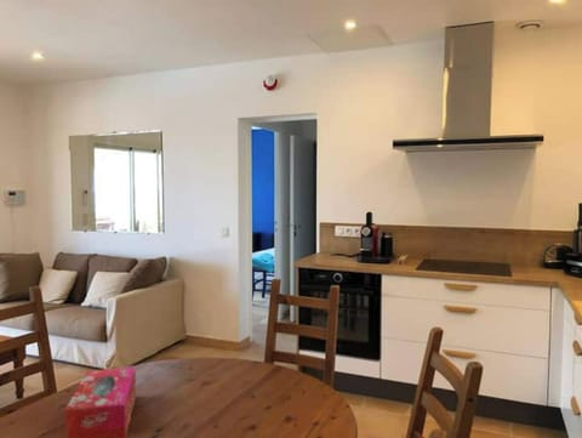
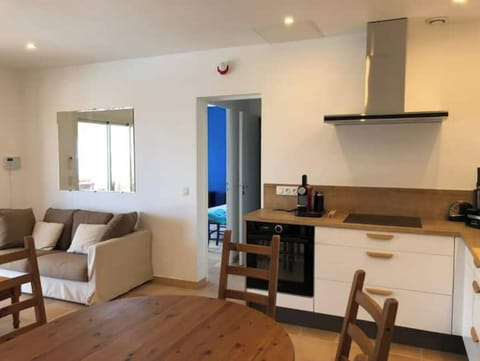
- tissue box (104, 402)
